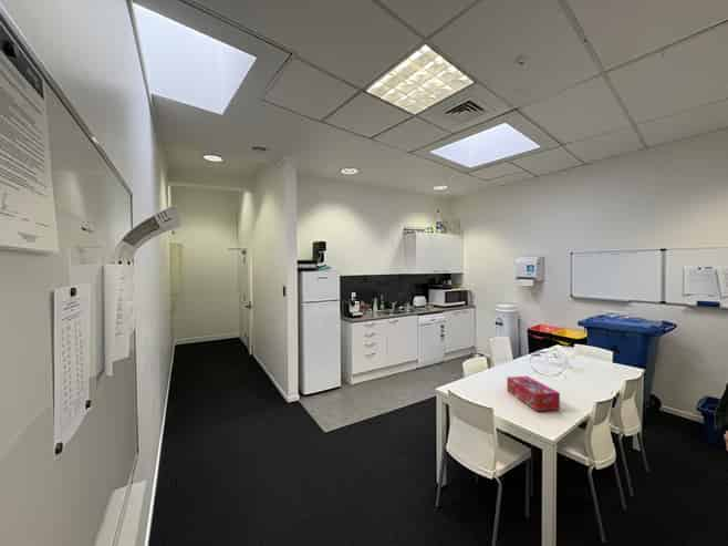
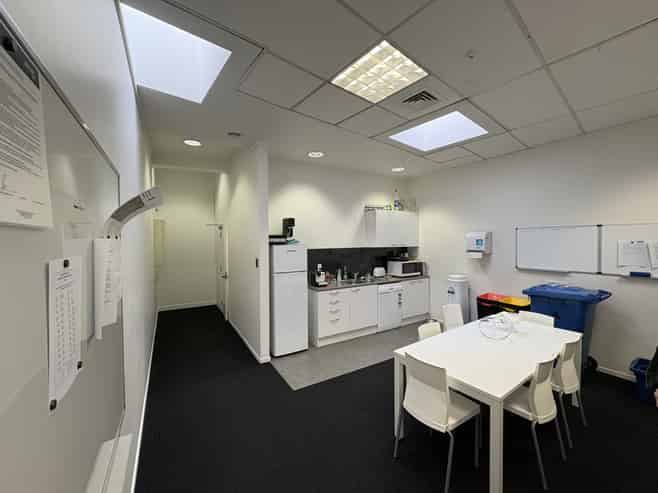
- tissue box (531, 392)
